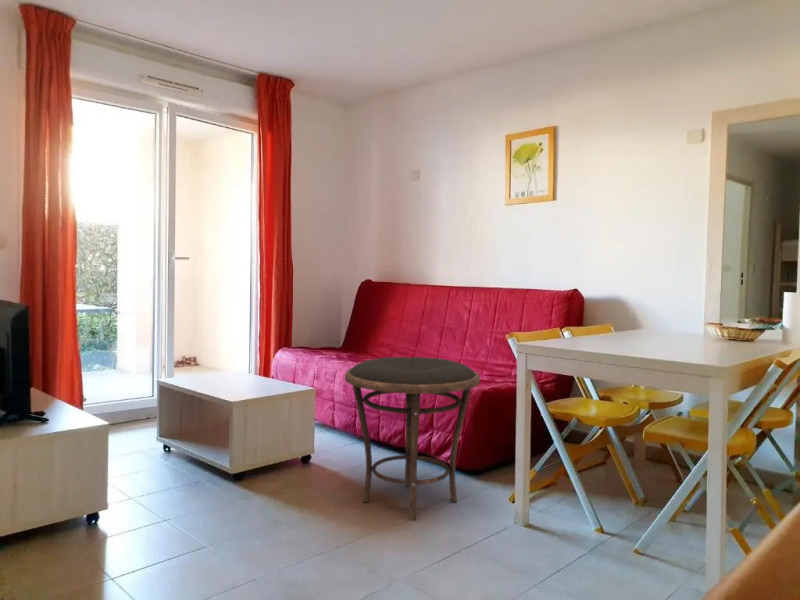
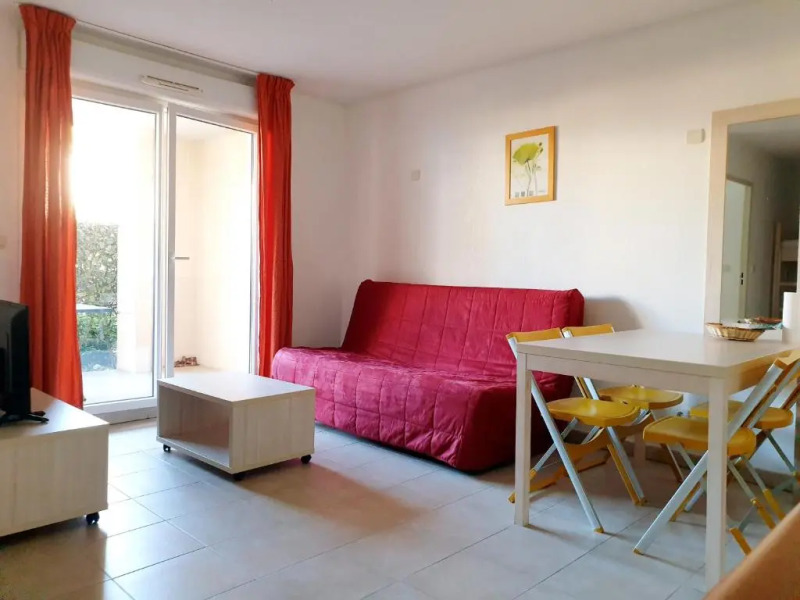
- side table (411, 432)
